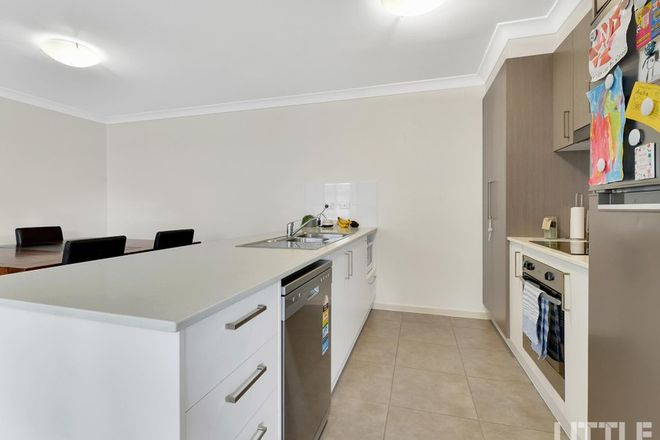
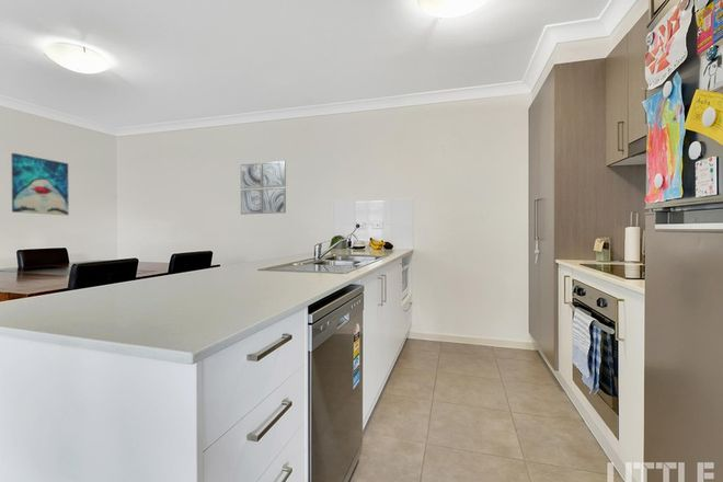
+ wall art (263, 188)
+ wall art (42, 186)
